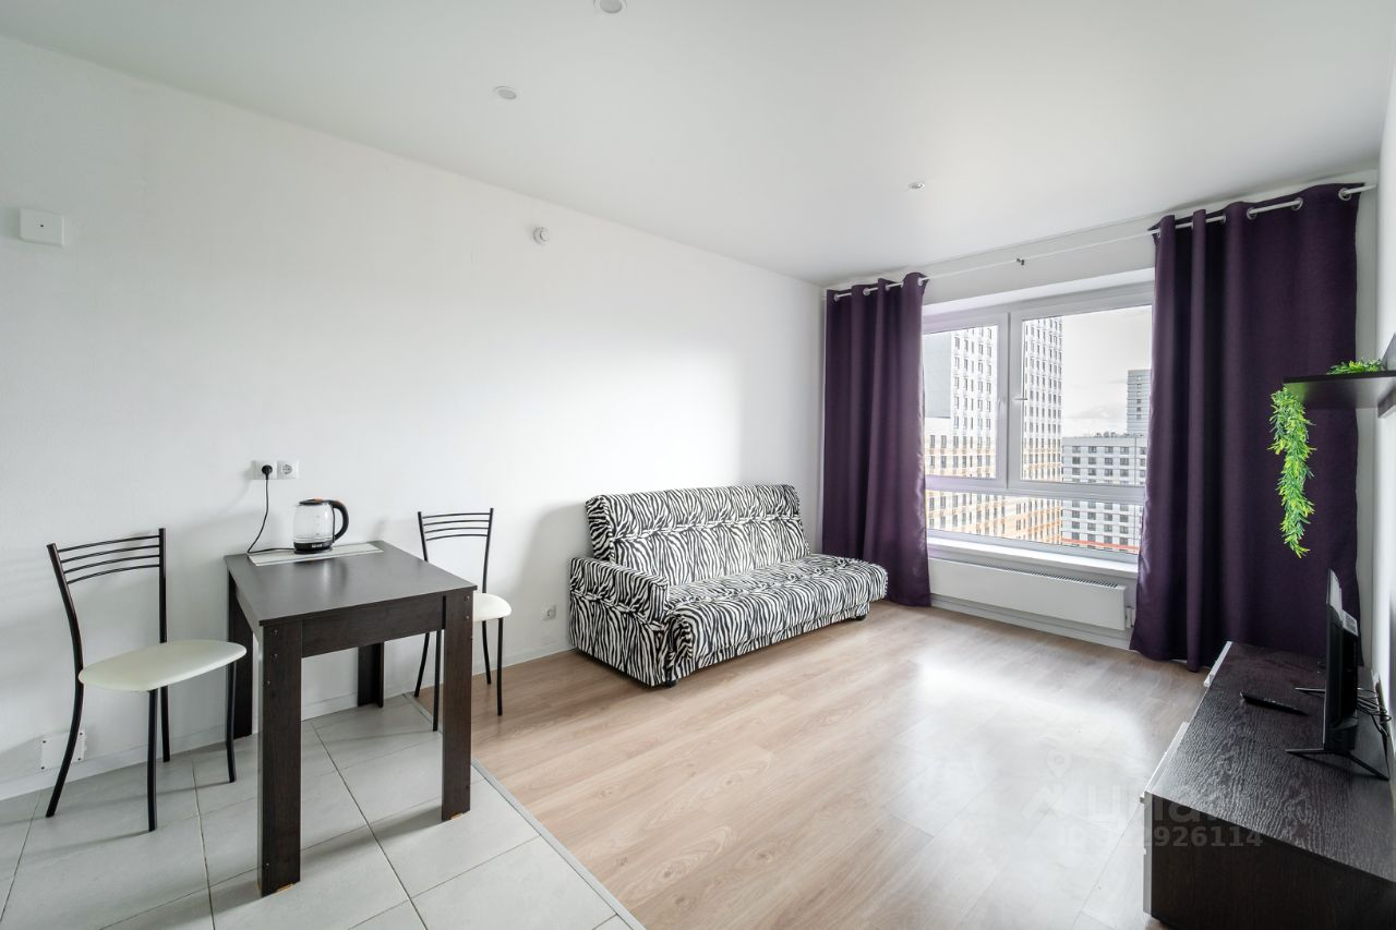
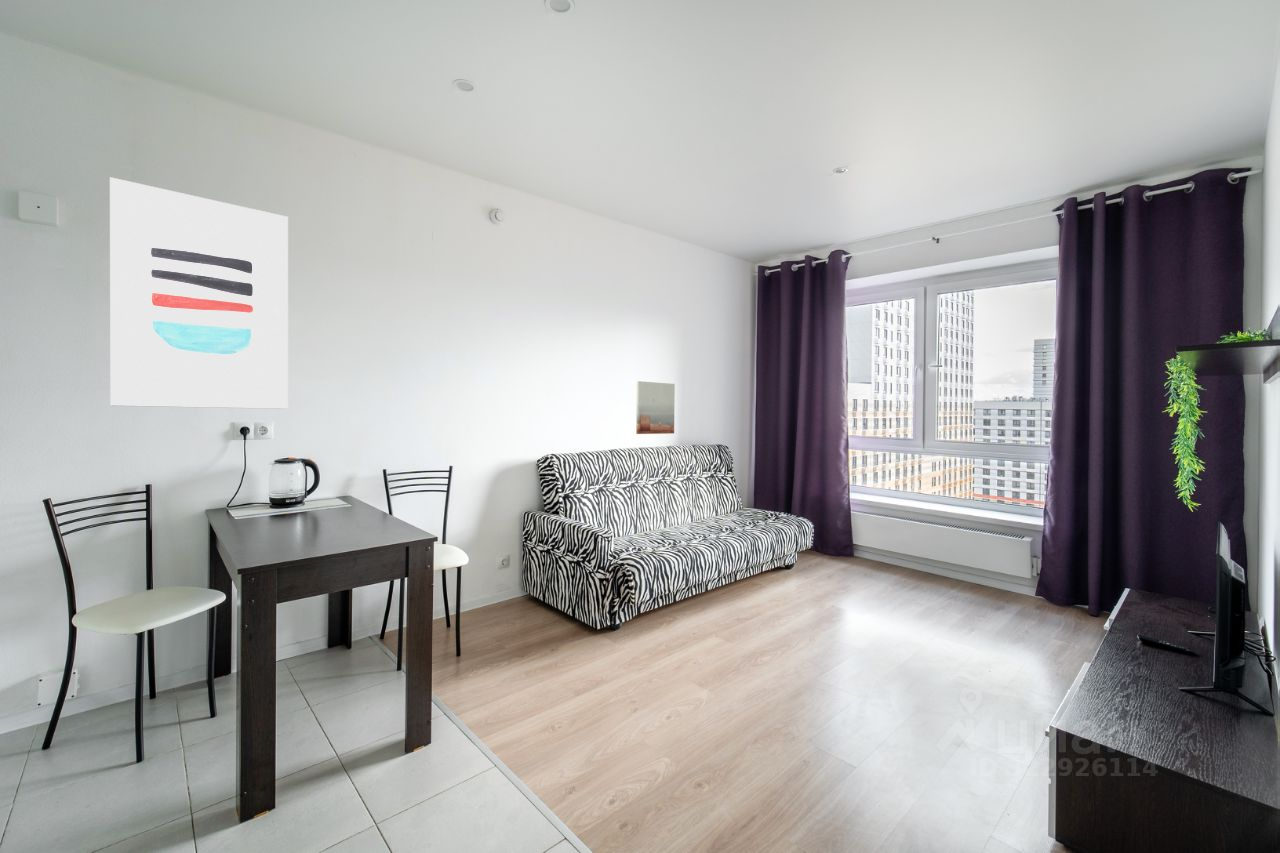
+ wall art (655, 408)
+ wall art (206, 303)
